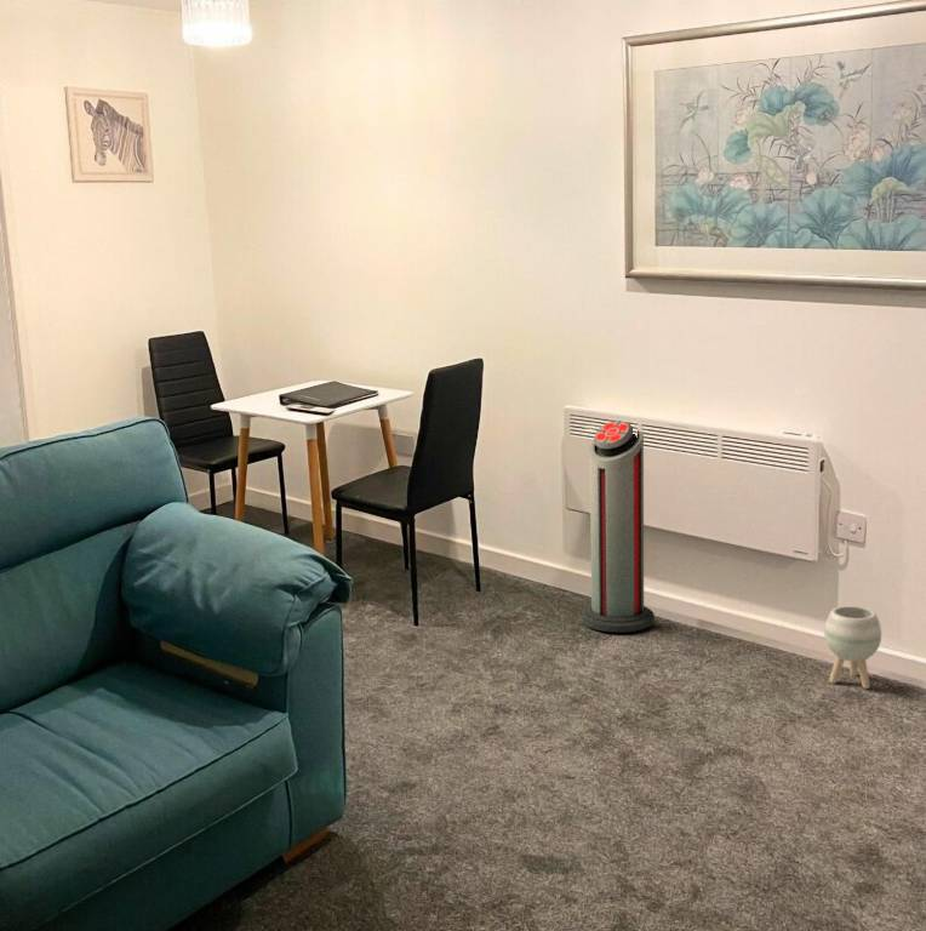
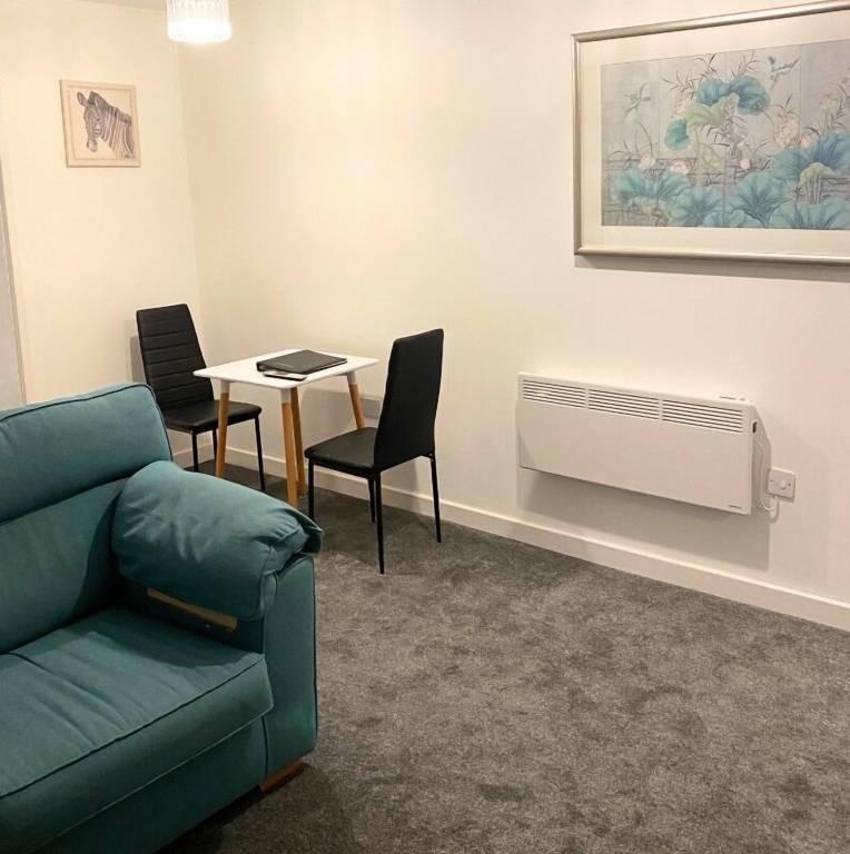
- planter (852, 647)
- air purifier (617, 522)
